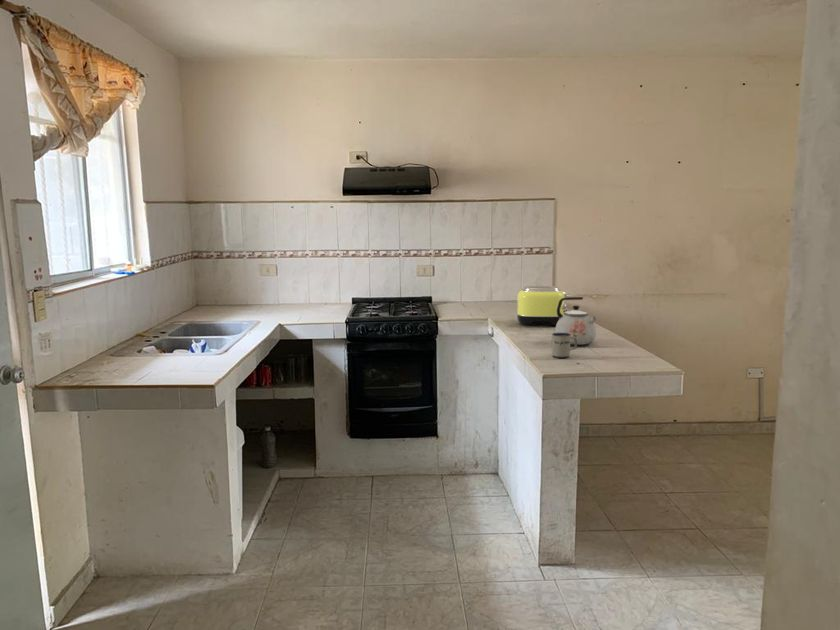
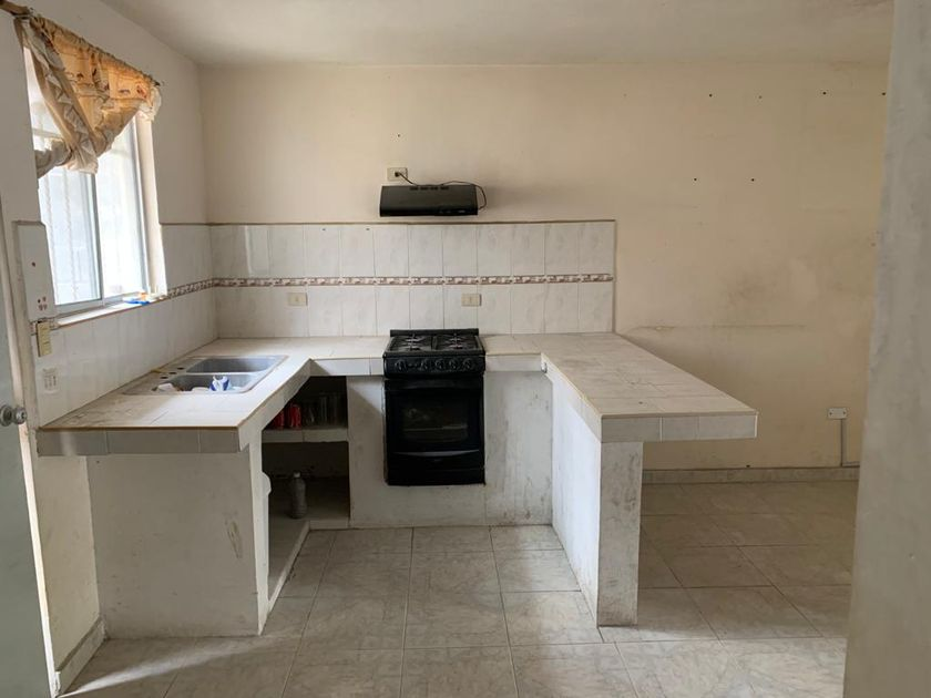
- mug (564, 345)
- toaster (542, 305)
- kettle (576, 320)
